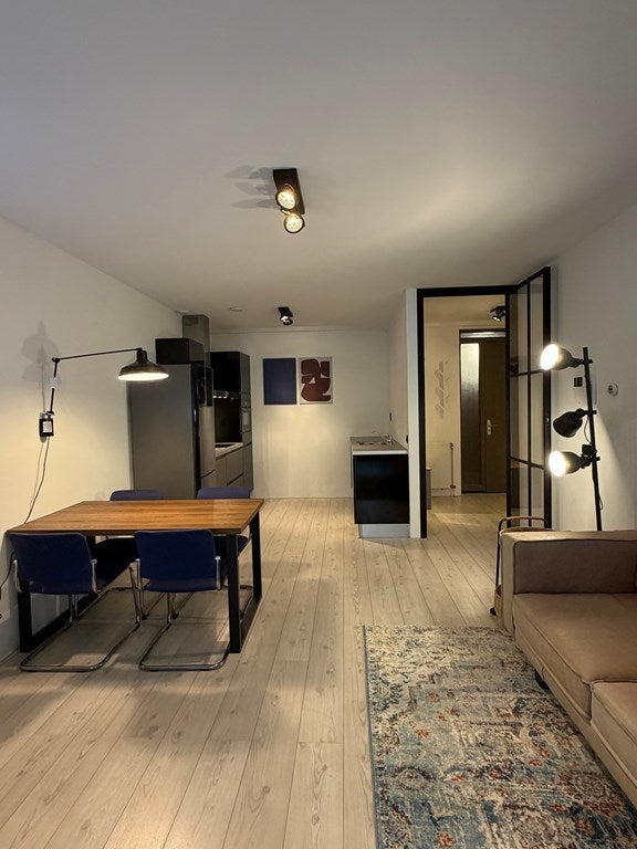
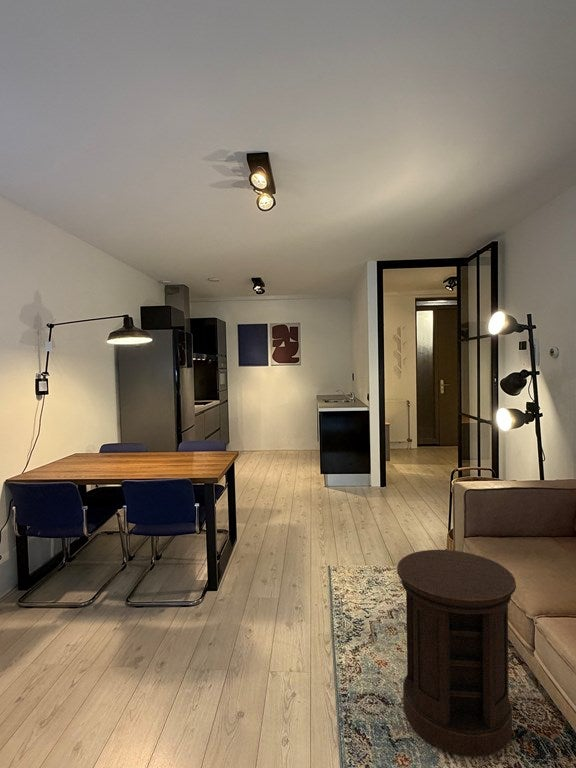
+ side table (454, 642)
